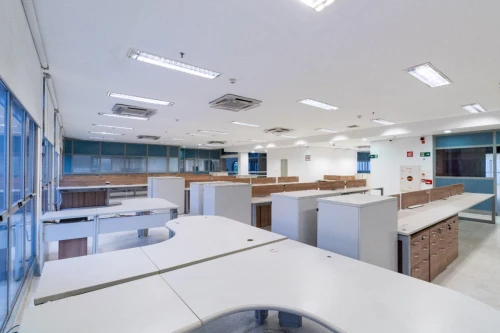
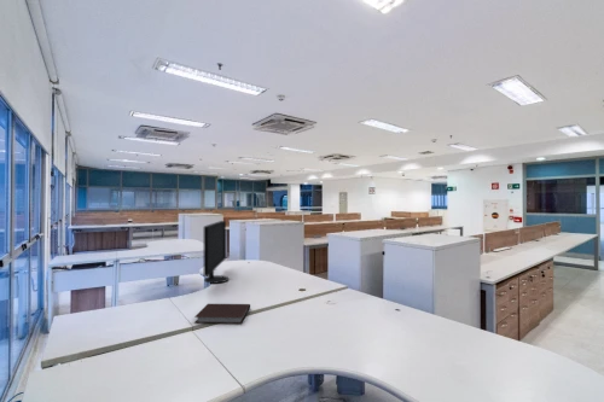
+ notebook (223, 311)
+ computer monitor (216, 251)
